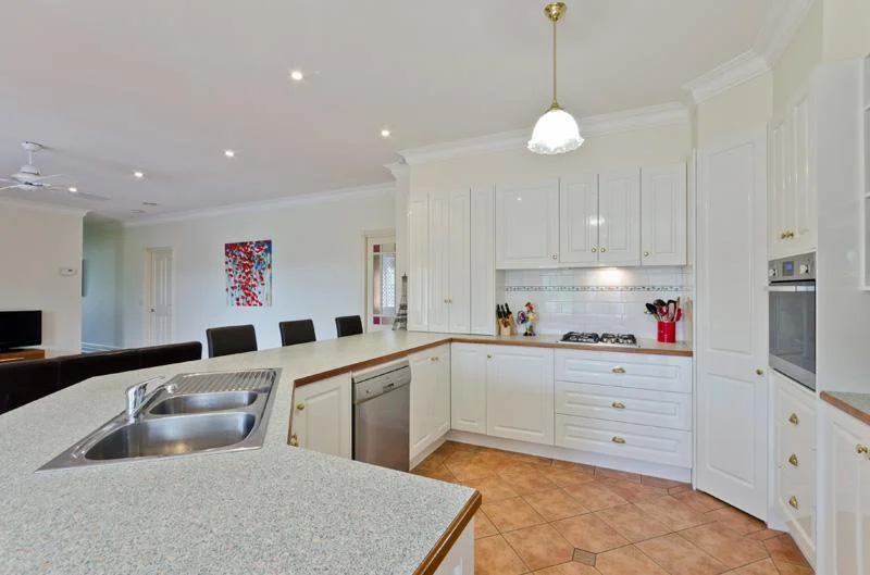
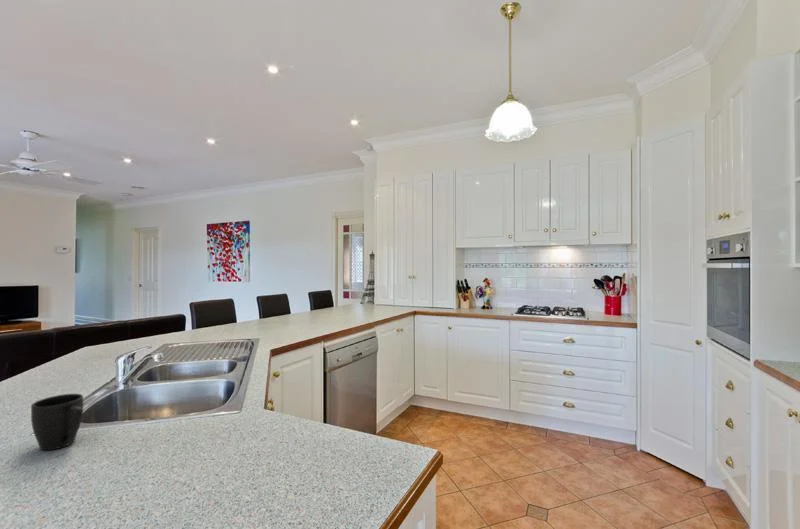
+ mug (62, 423)
